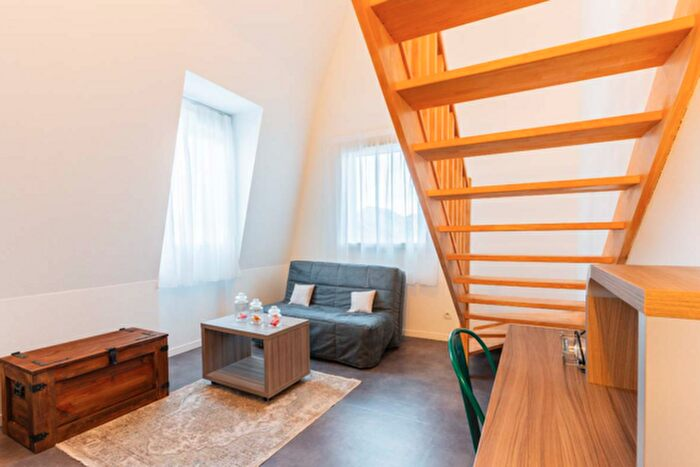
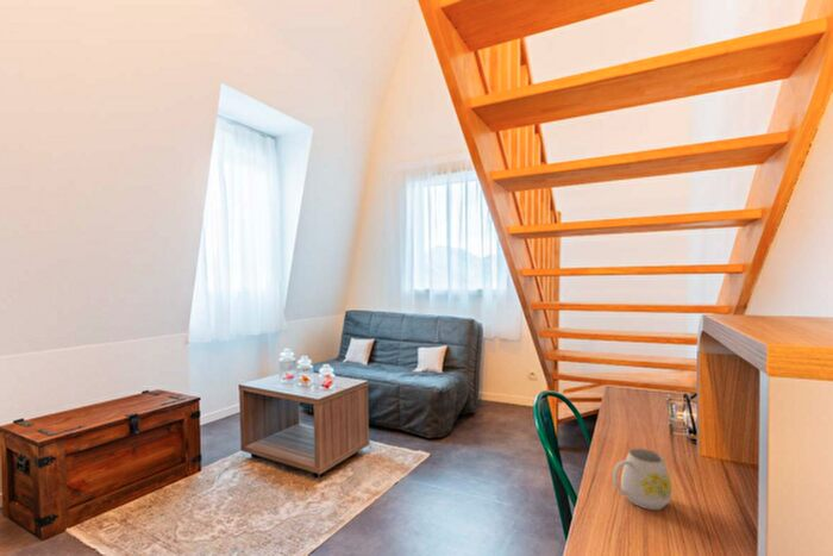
+ mug (639, 477)
